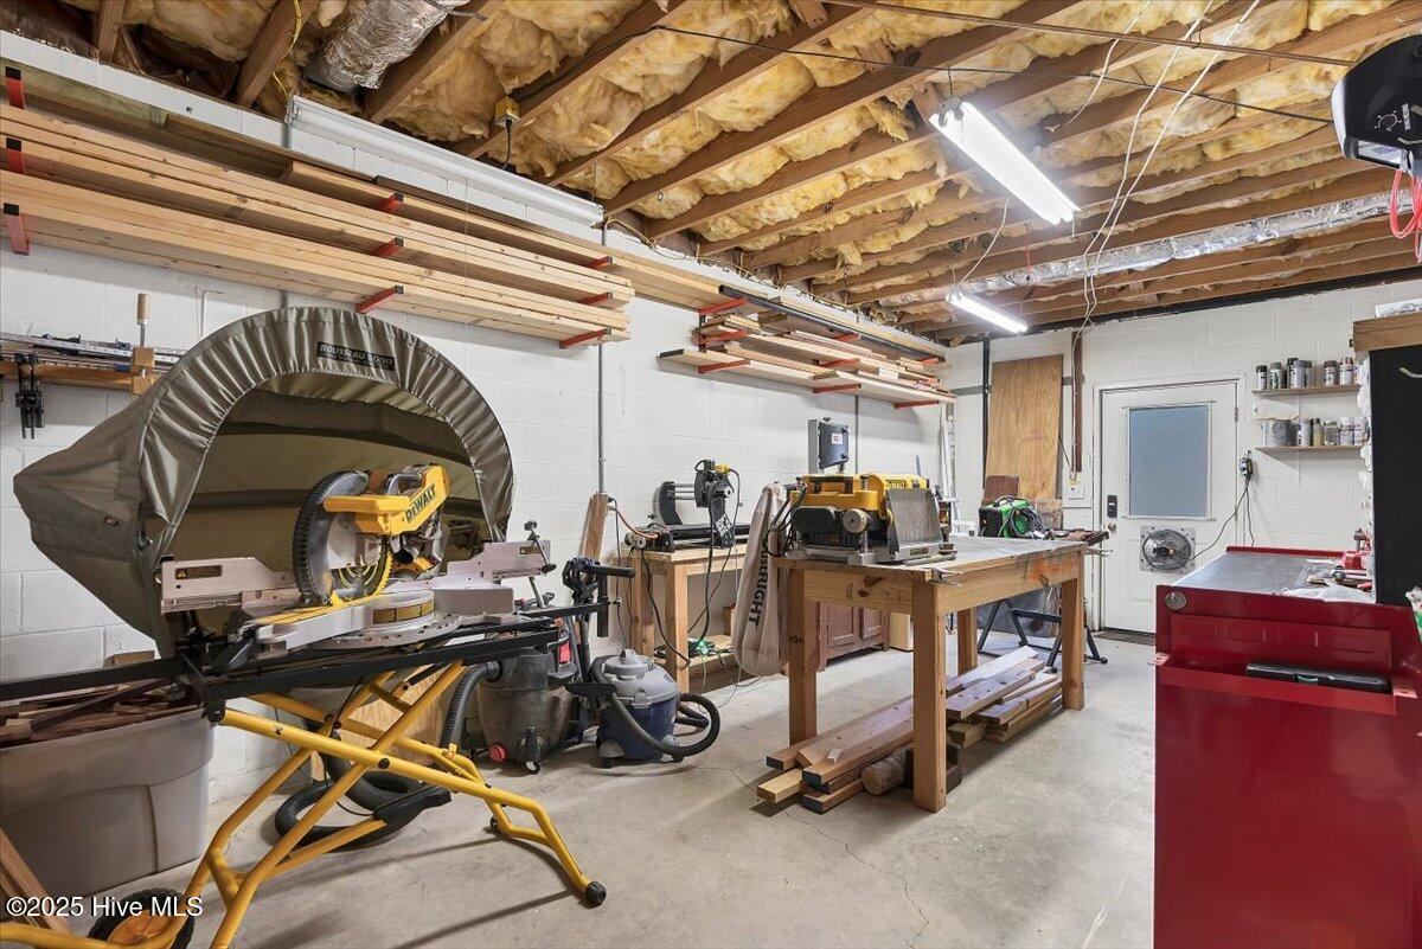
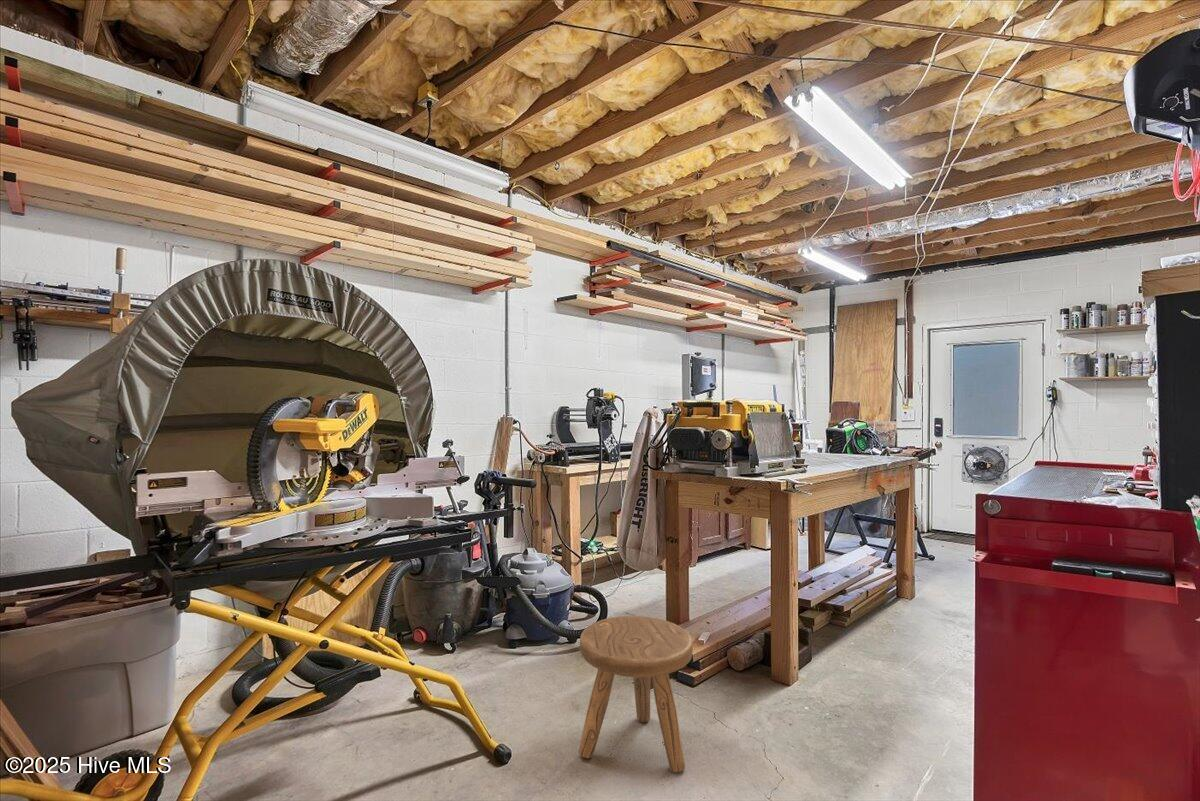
+ stool (635, 691)
